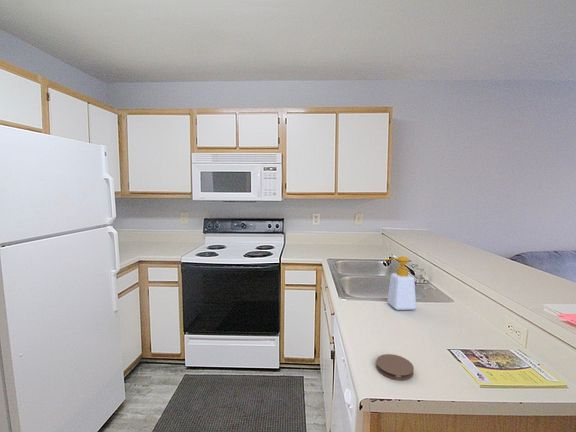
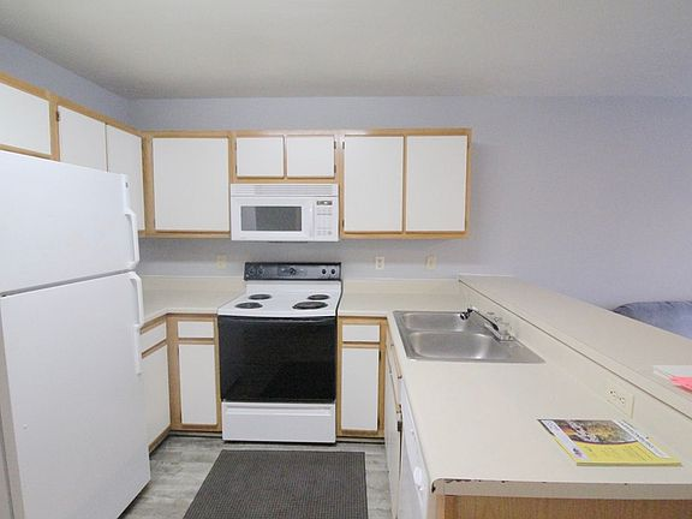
- coaster (394, 366)
- soap bottle (397, 281)
